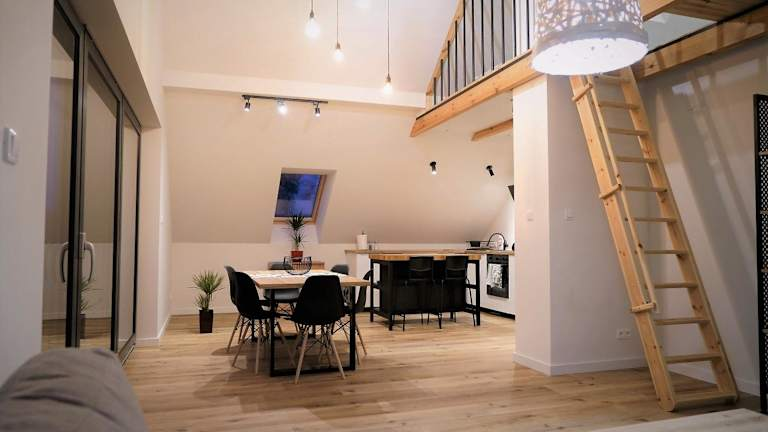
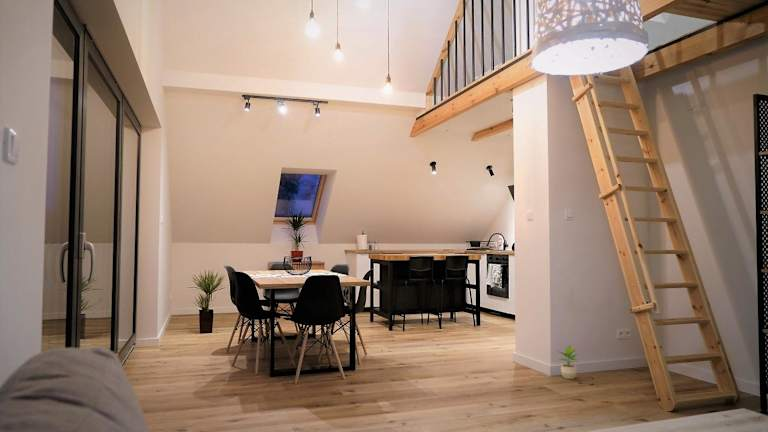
+ potted plant (566, 360)
